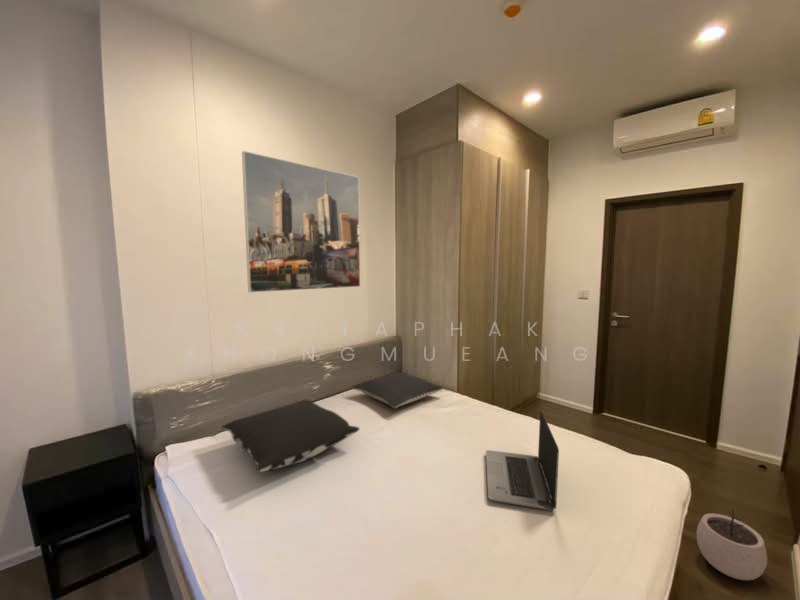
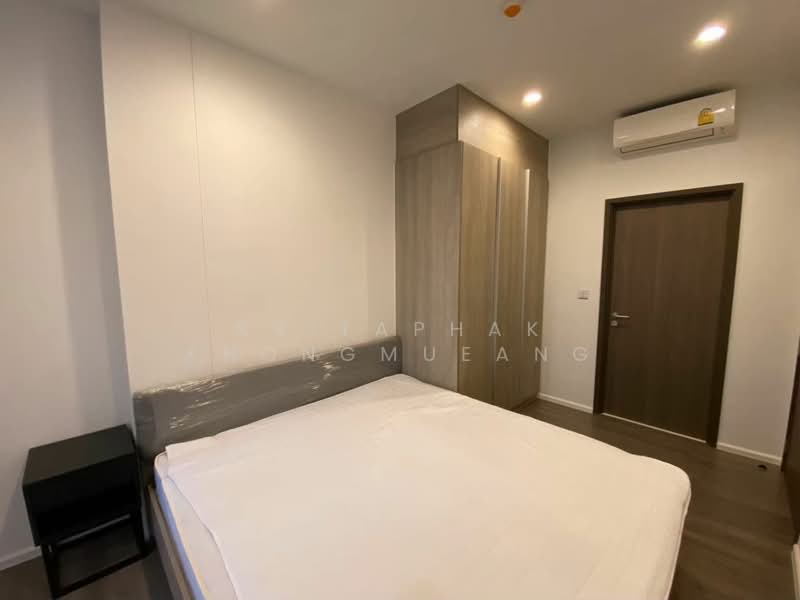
- pillow (289, 429)
- laptop computer (515, 453)
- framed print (309, 228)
- plant pot (730, 540)
- pillow (397, 387)
